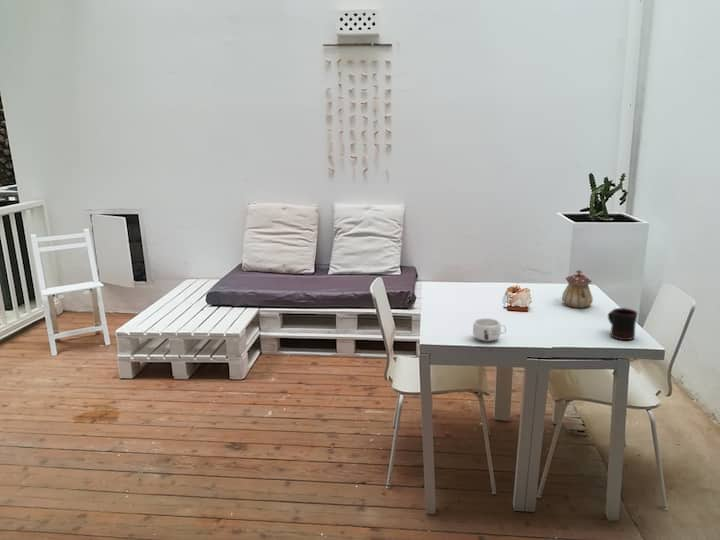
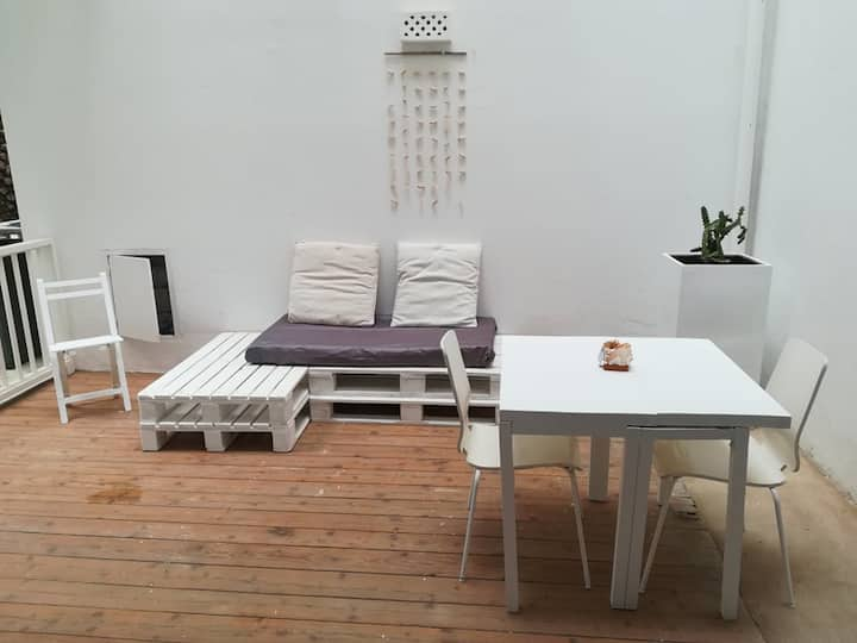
- mug (489, 330)
- teapot (578, 288)
- mug (619, 322)
